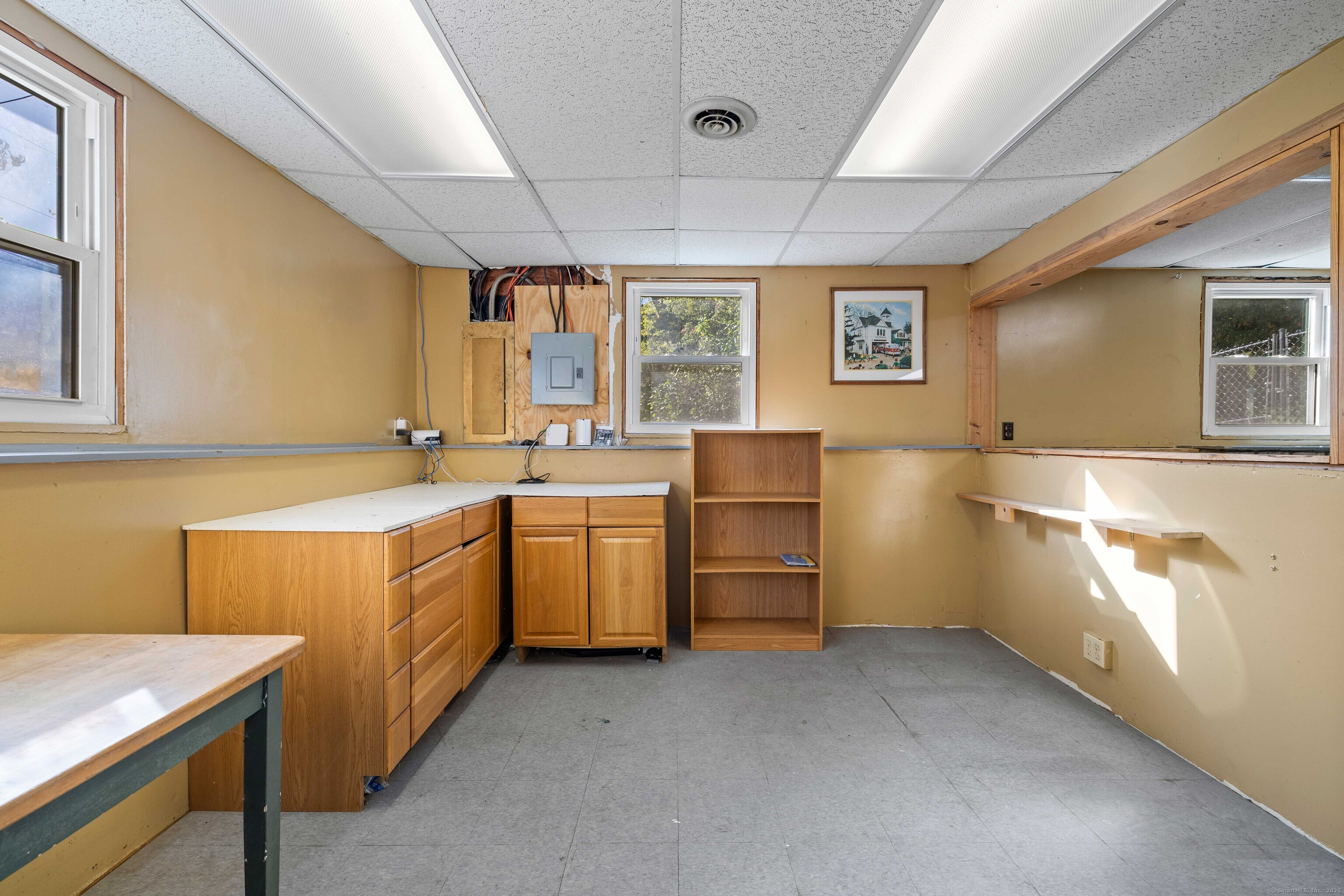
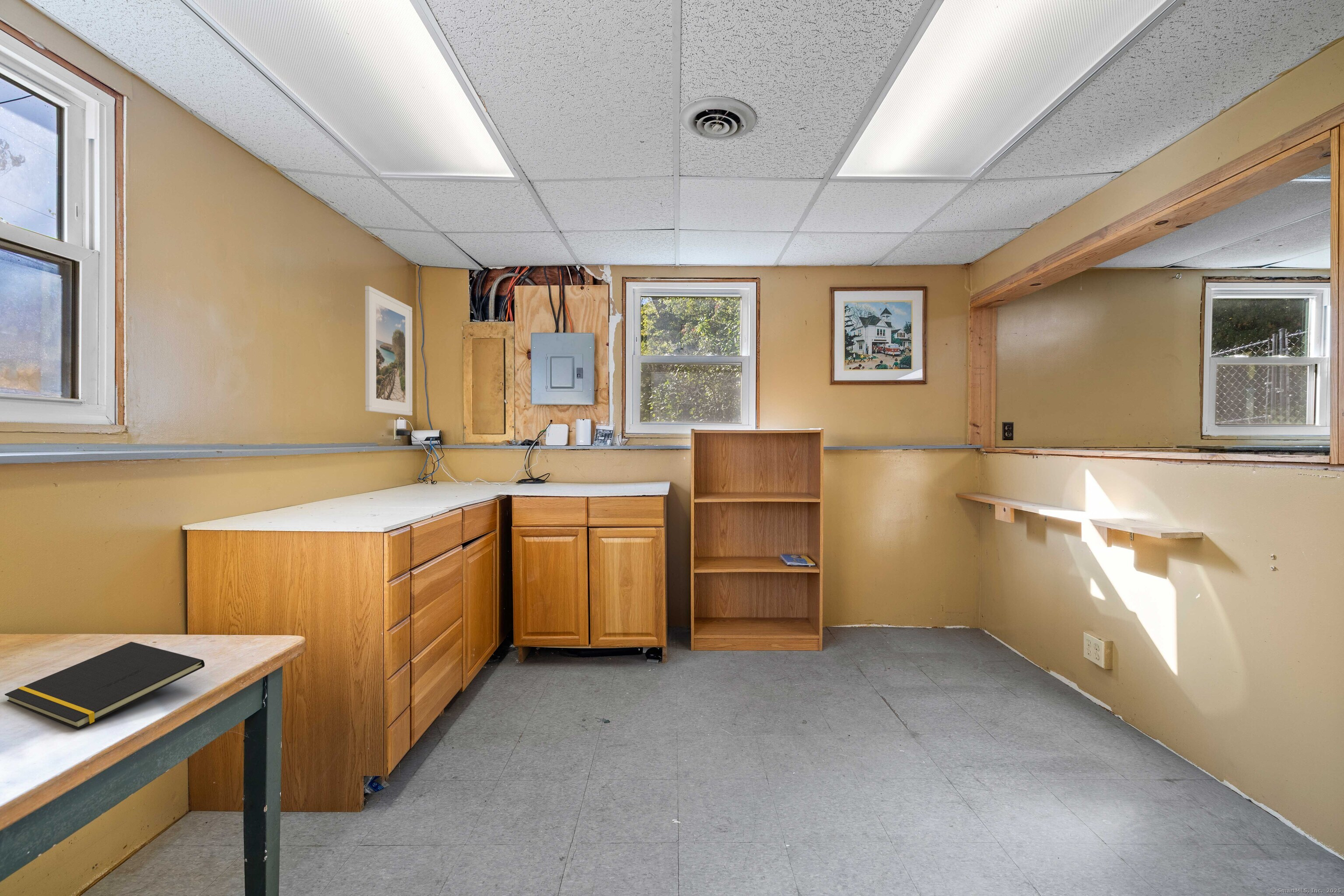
+ notepad (108, 680)
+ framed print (390, 355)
